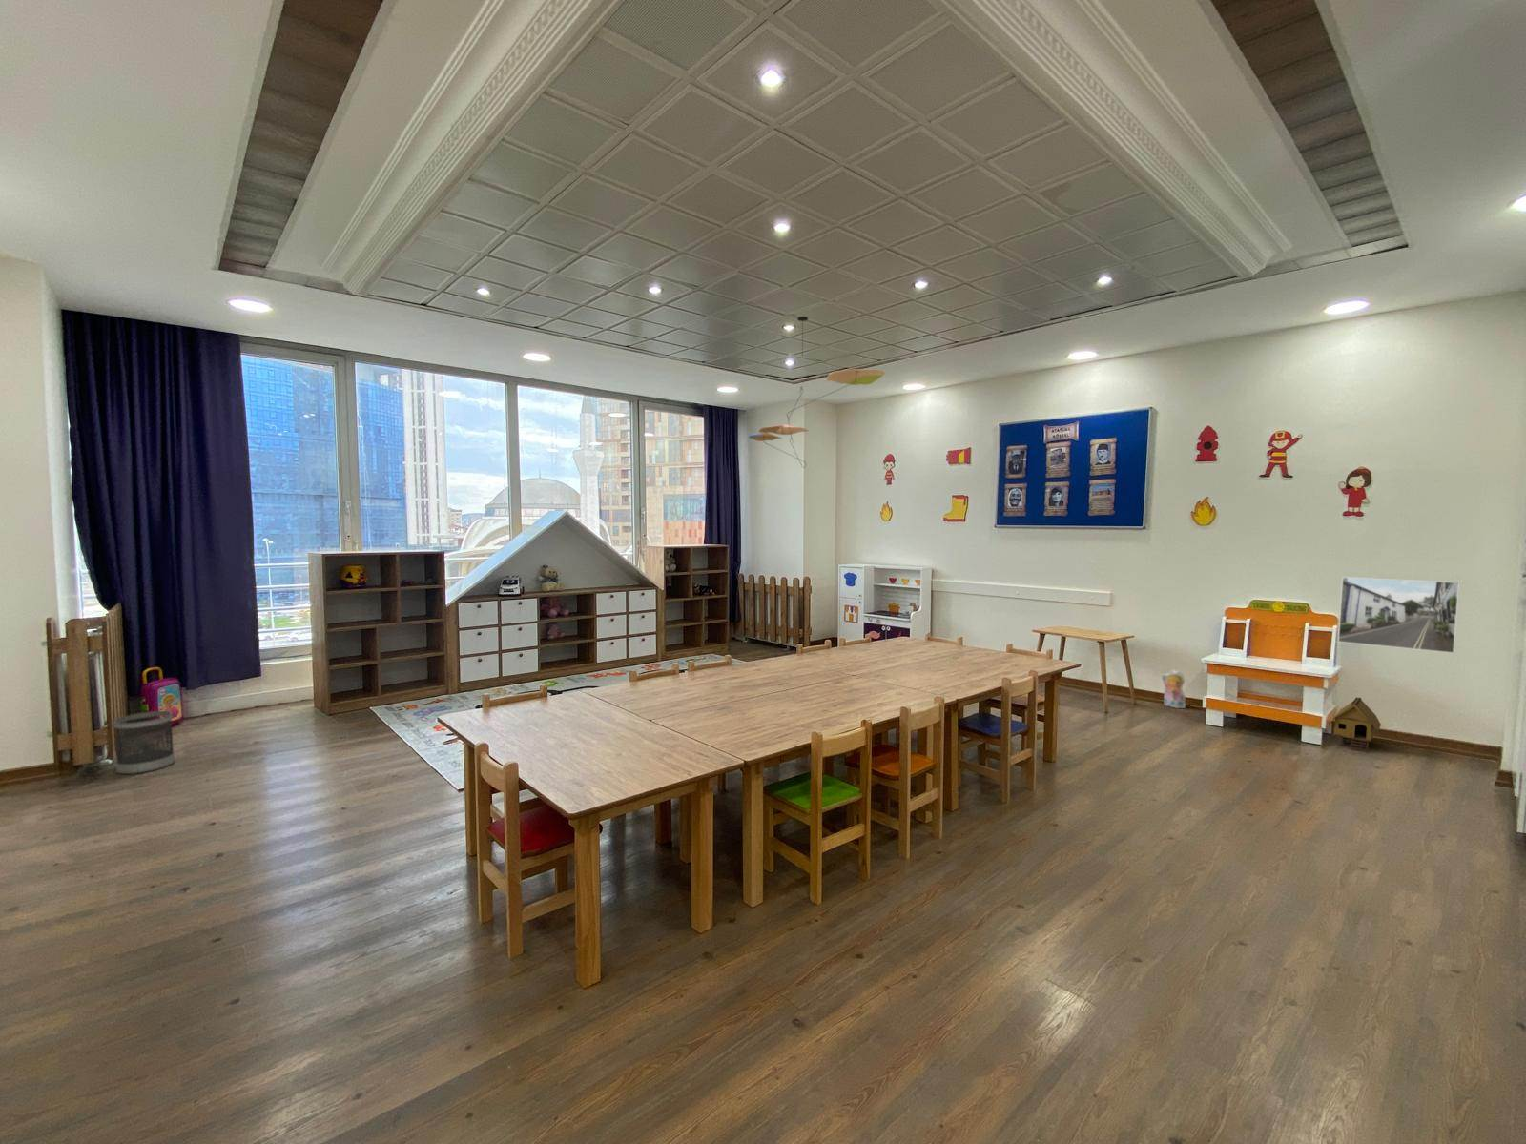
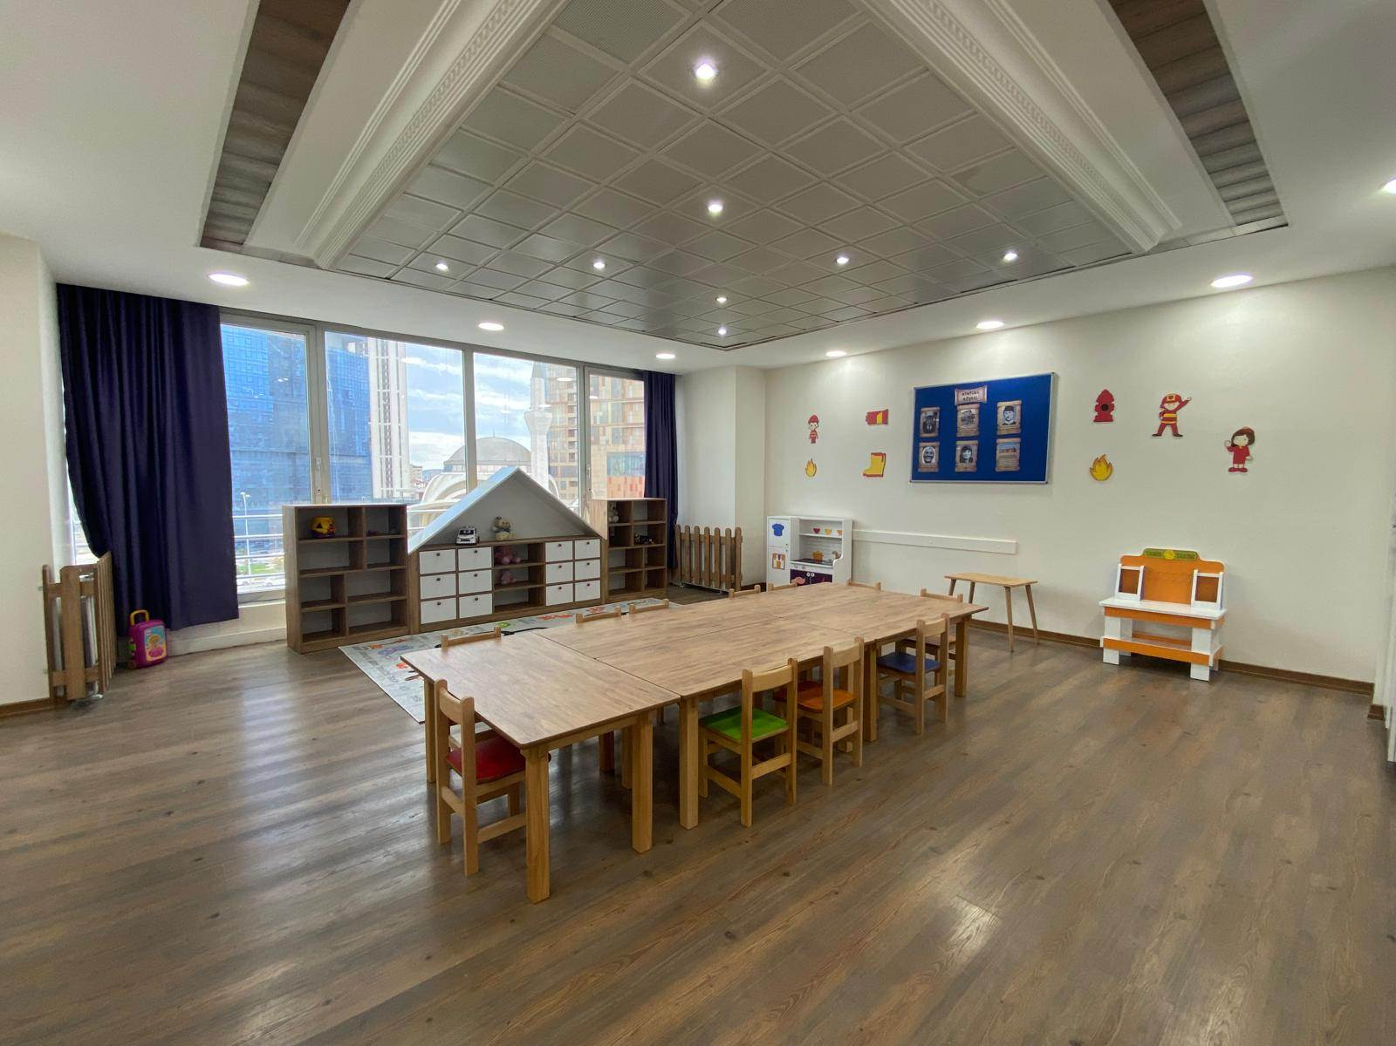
- plush toy (1173, 687)
- ceiling mobile (815, 399)
- wastebasket (145, 741)
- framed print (1395, 613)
- toy house (1354, 722)
